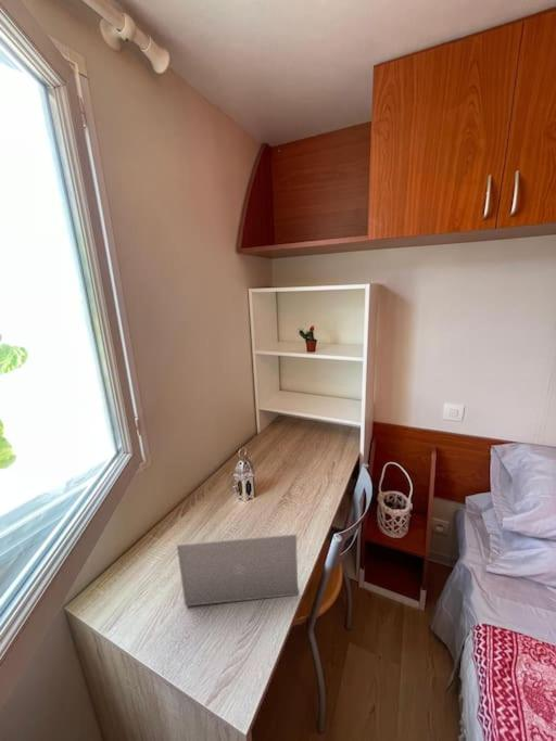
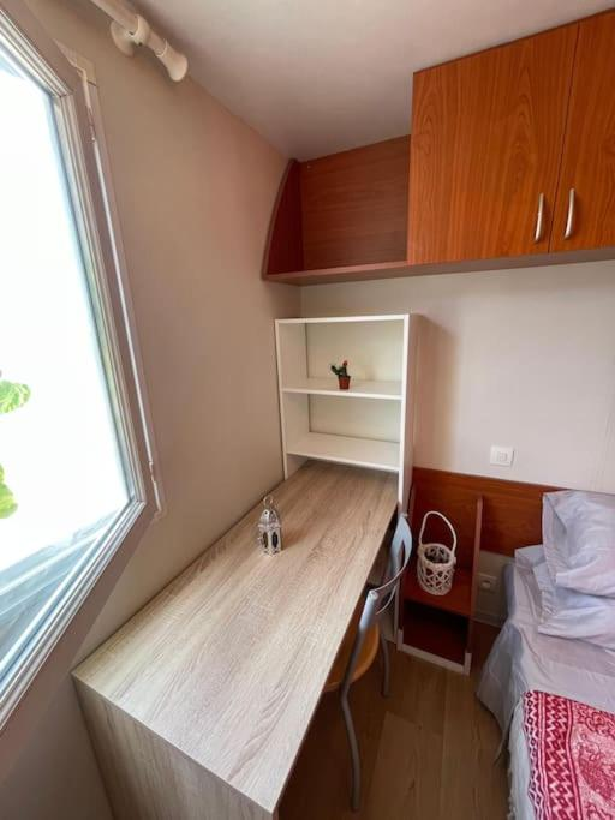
- laptop (241, 540)
